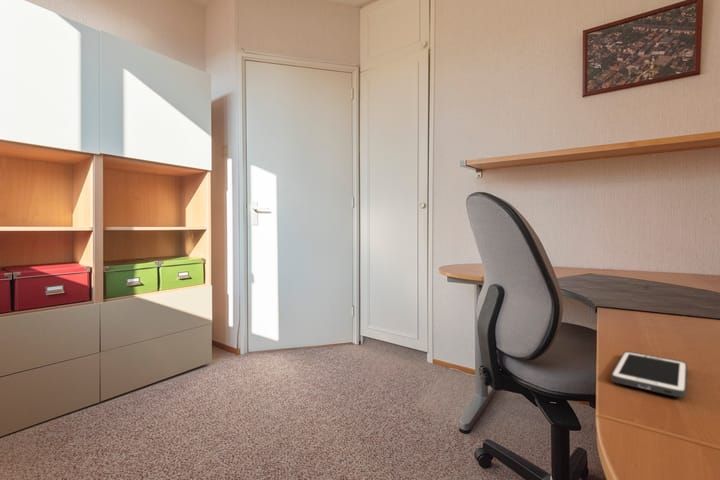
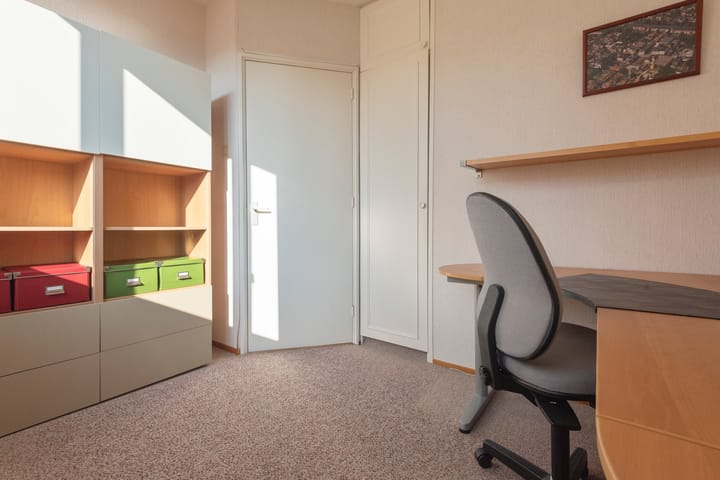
- cell phone (650, 371)
